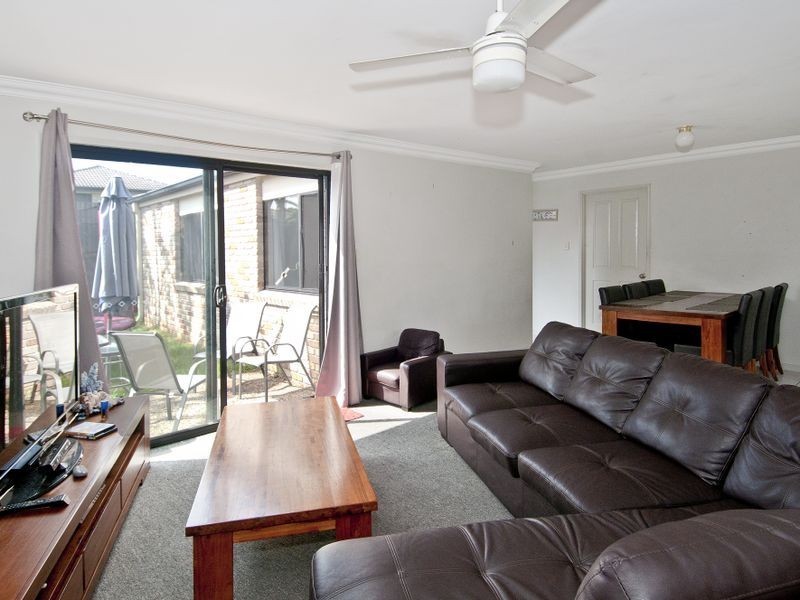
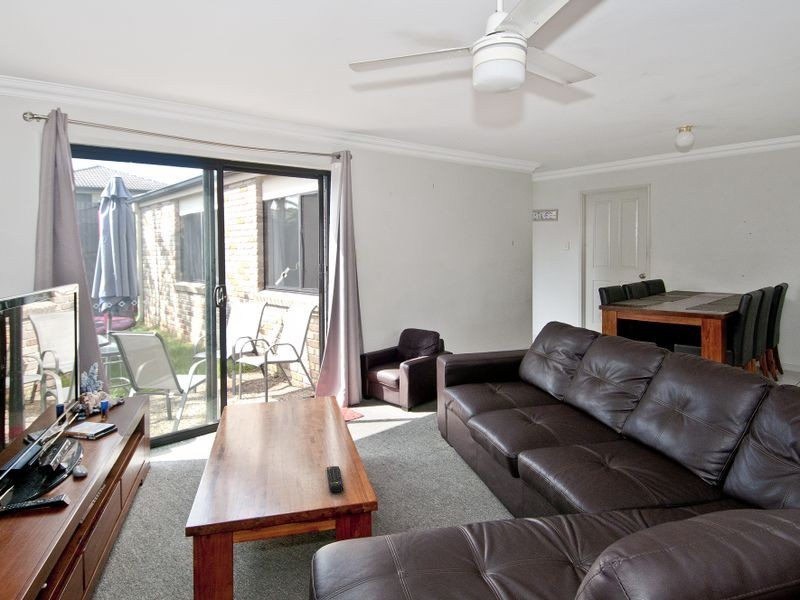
+ remote control (334, 478)
